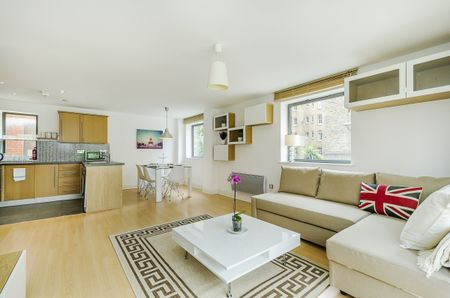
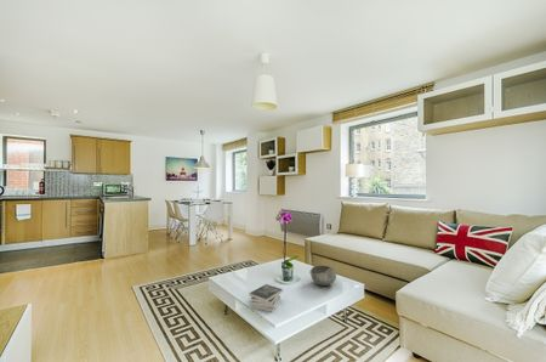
+ bowl (324, 273)
+ book (266, 296)
